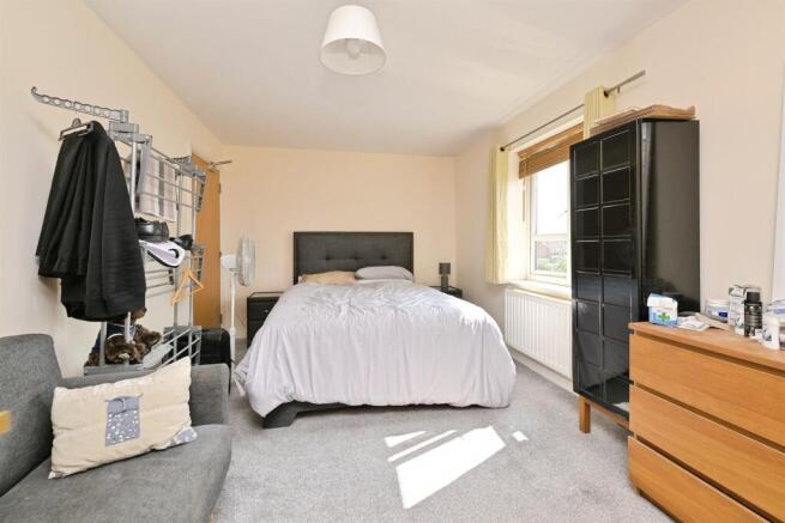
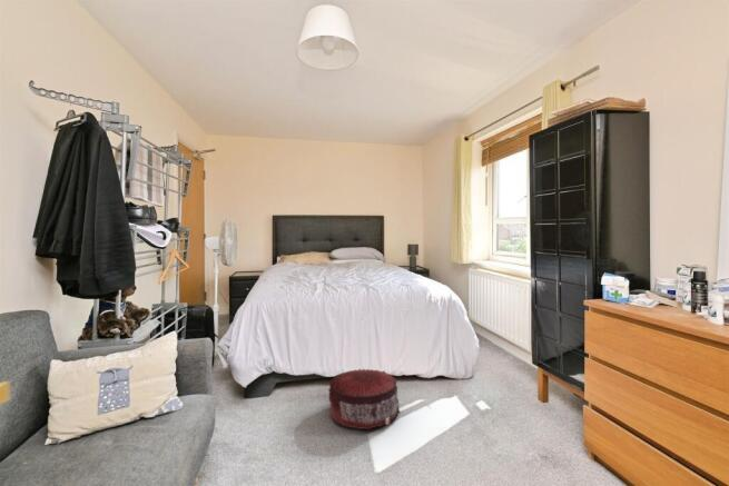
+ pouf (364, 394)
